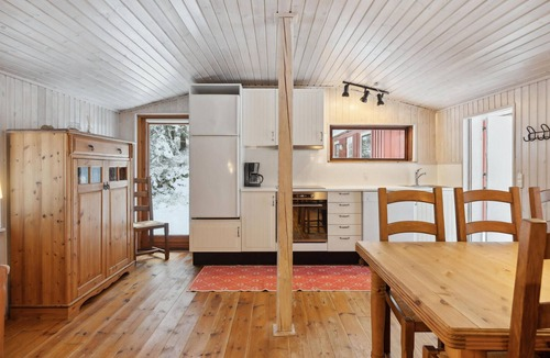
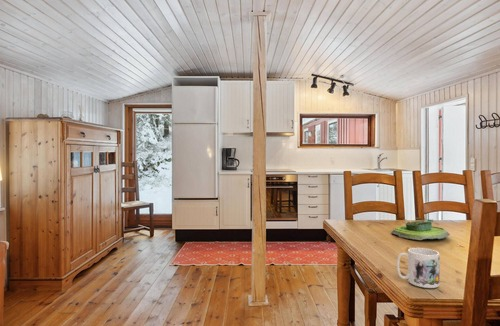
+ mug (417, 267)
+ plant pot (419, 226)
